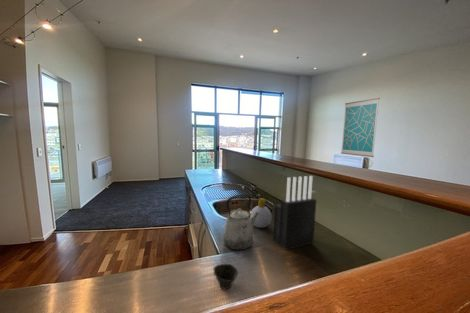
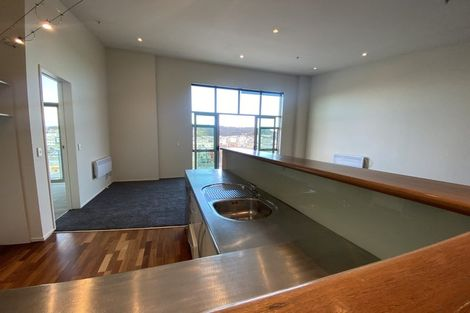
- kettle (243, 218)
- knife block (293, 208)
- wall art (358, 128)
- cup (224, 276)
- soap bottle (261, 212)
